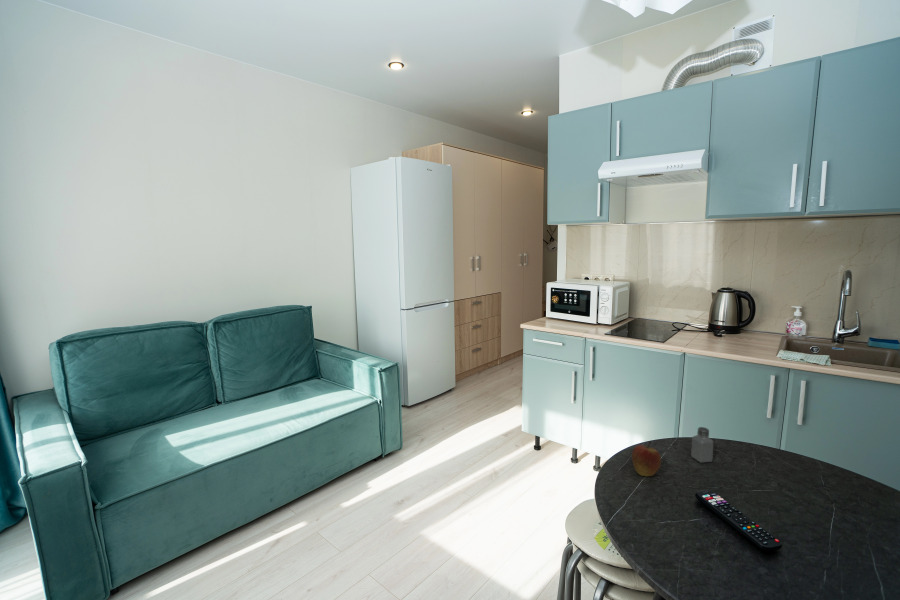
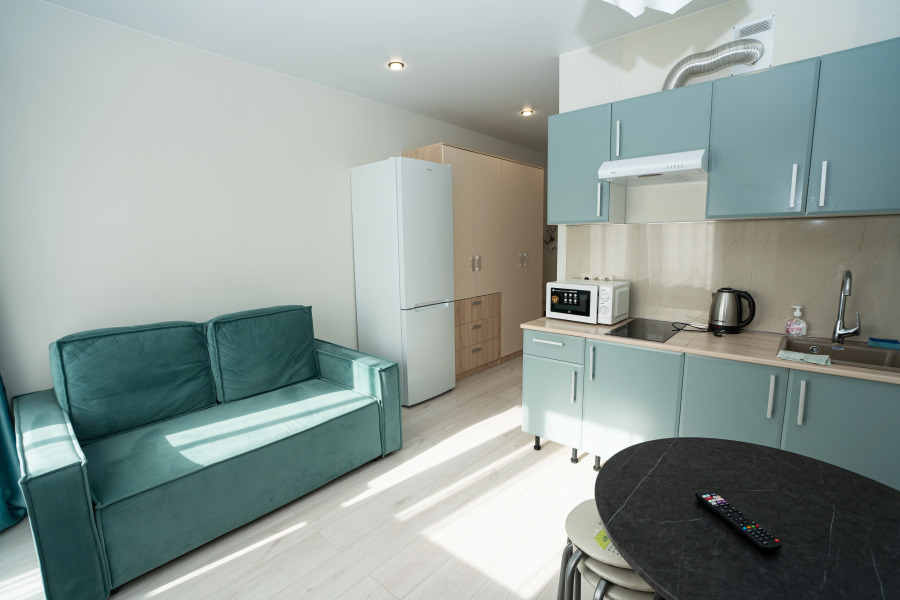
- apple (646, 458)
- saltshaker (702, 443)
